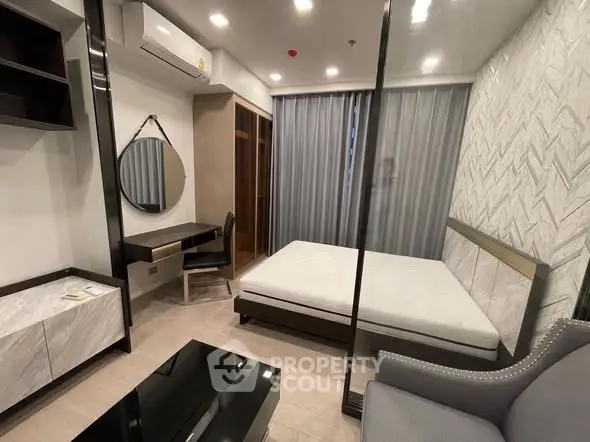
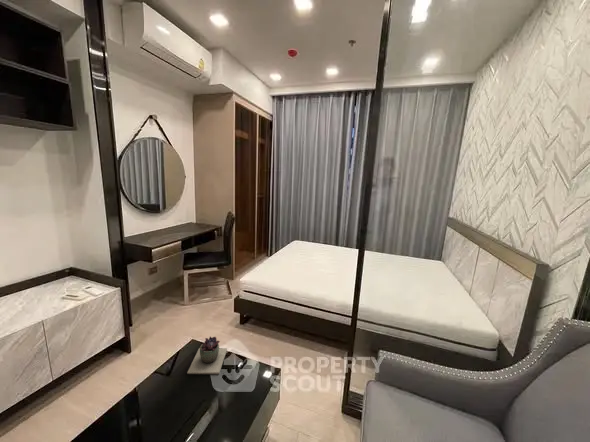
+ succulent plant (208, 350)
